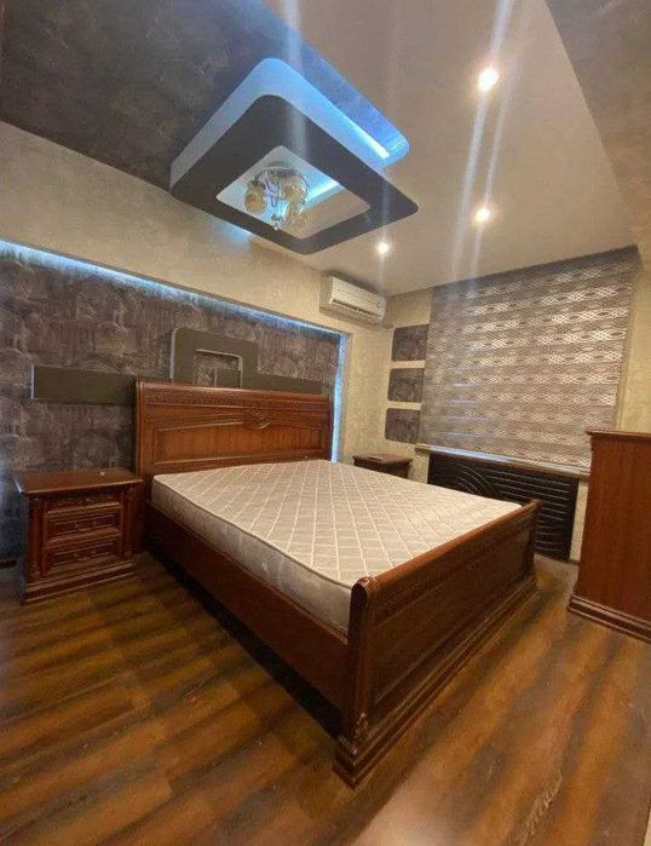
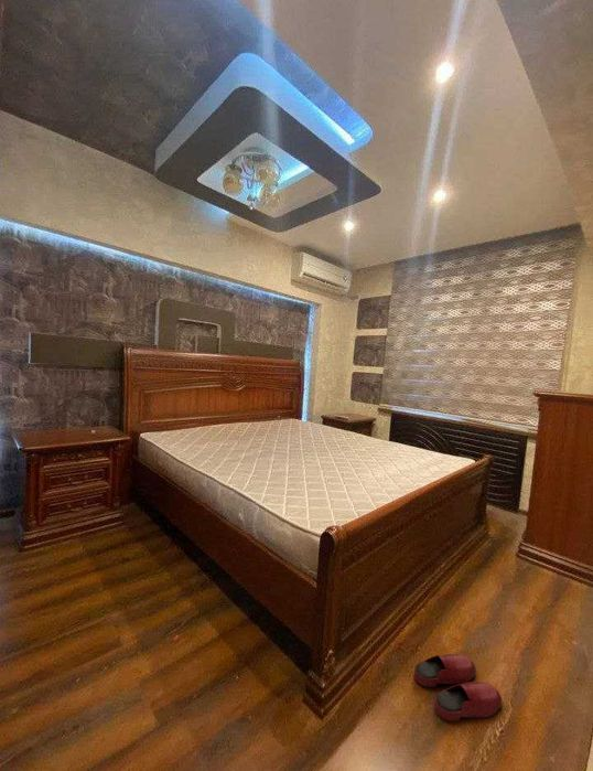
+ slippers (456, 679)
